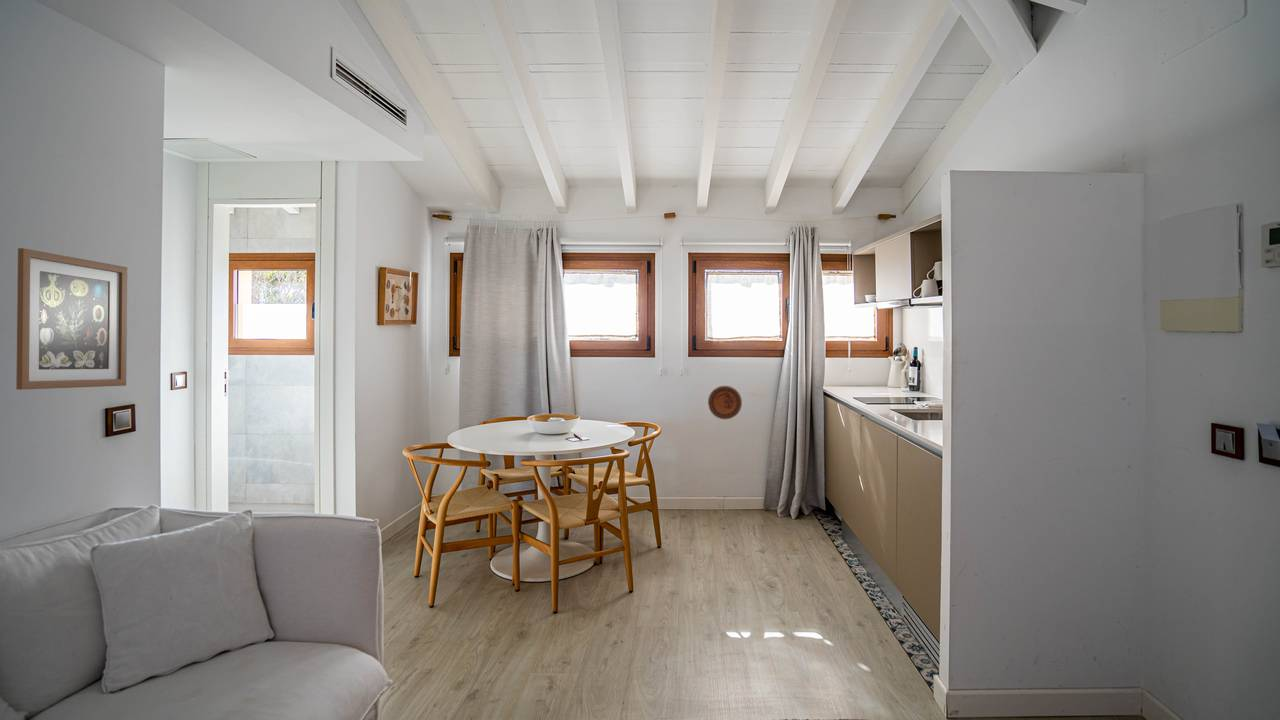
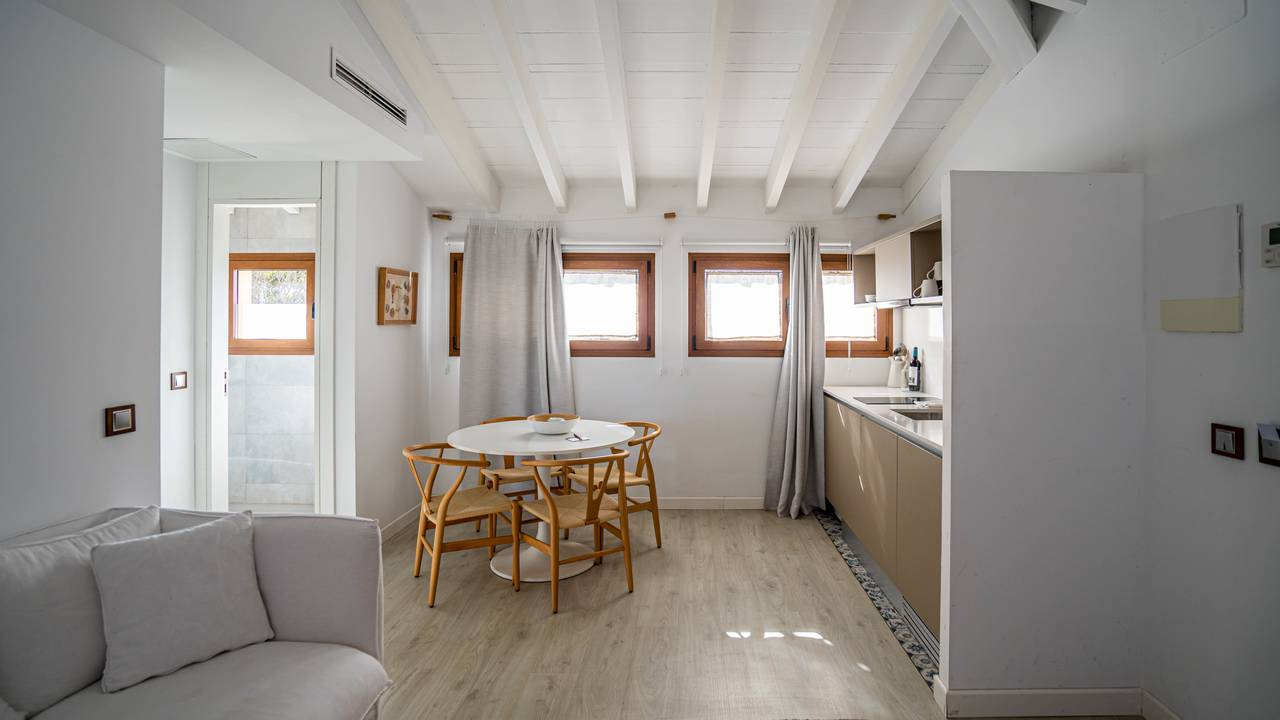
- wall art (76, 322)
- decorative plate (724, 402)
